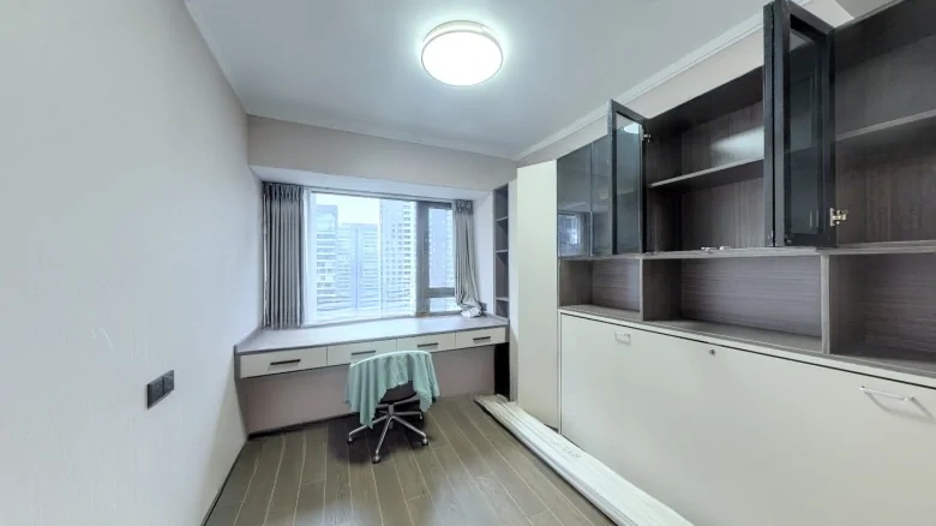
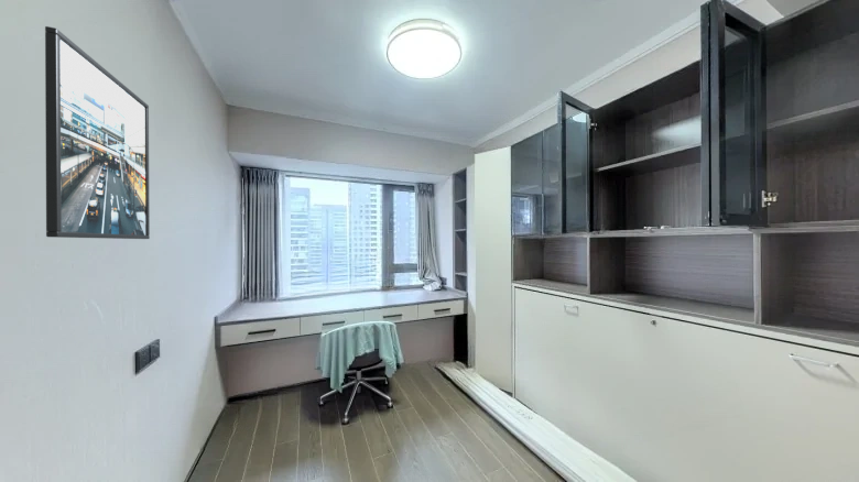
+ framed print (109, 156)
